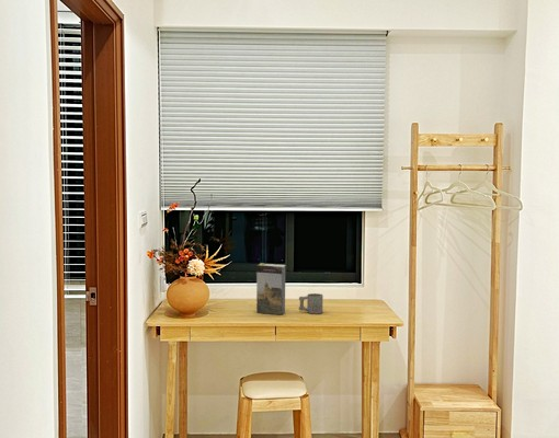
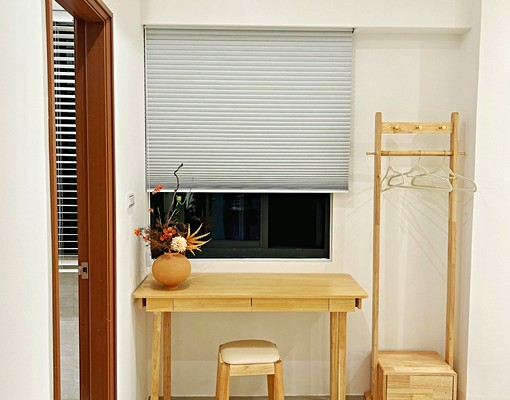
- mug (310, 303)
- book (270, 288)
